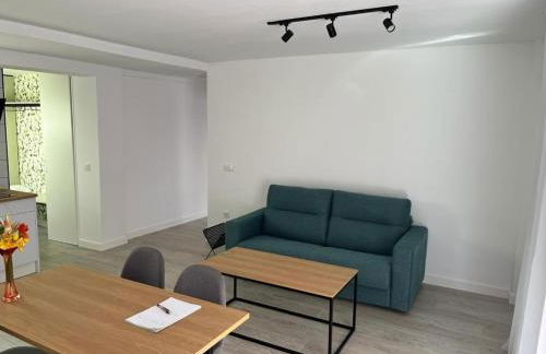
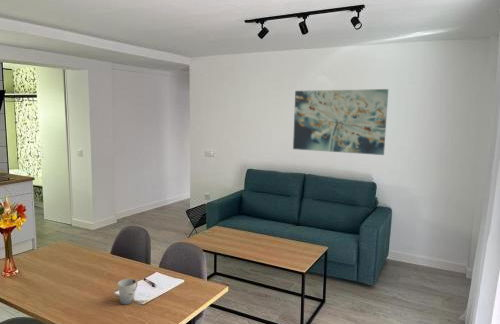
+ wall art (337, 121)
+ cup (129, 290)
